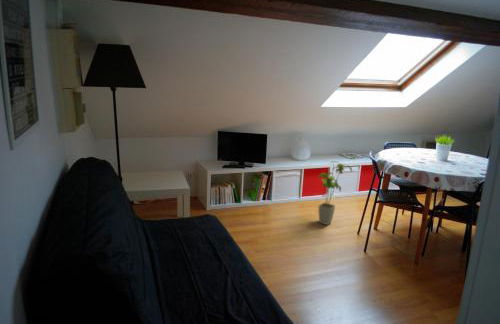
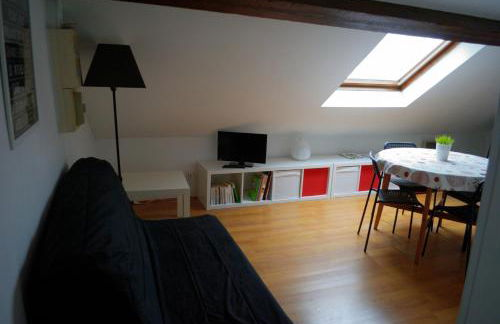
- house plant (332, 192)
